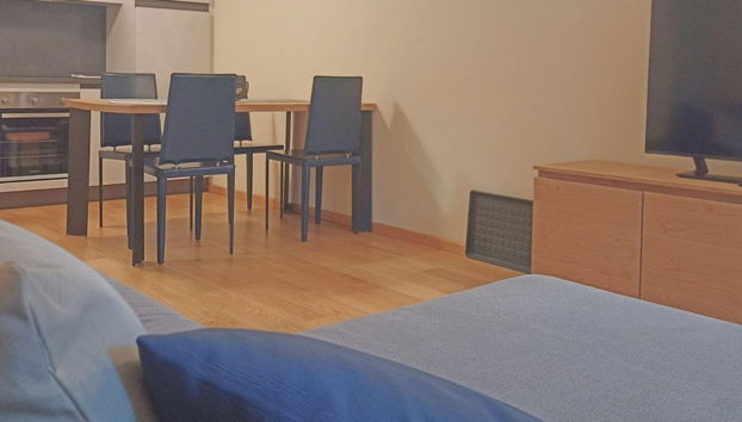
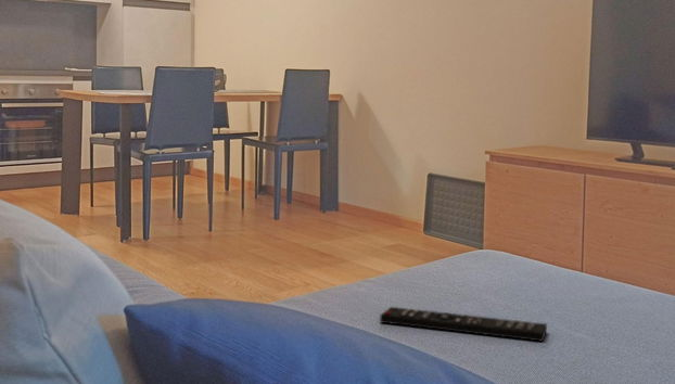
+ remote control (461, 321)
